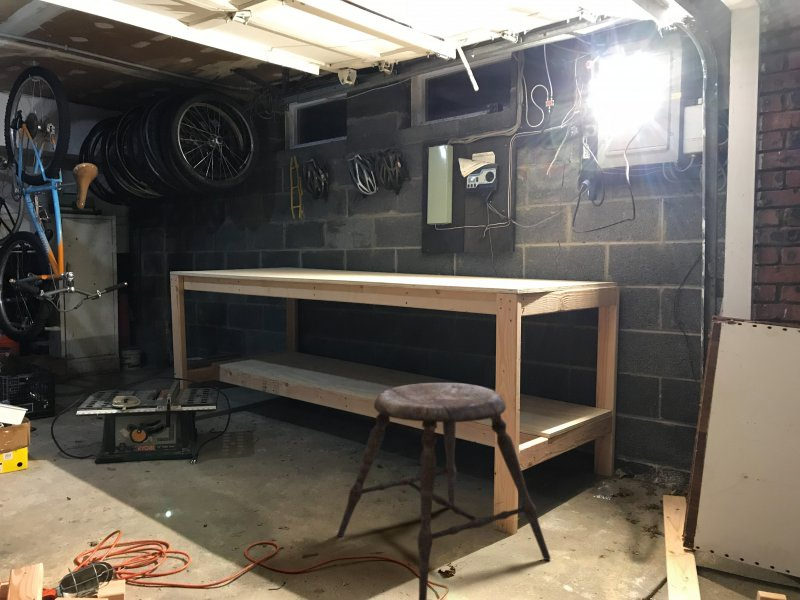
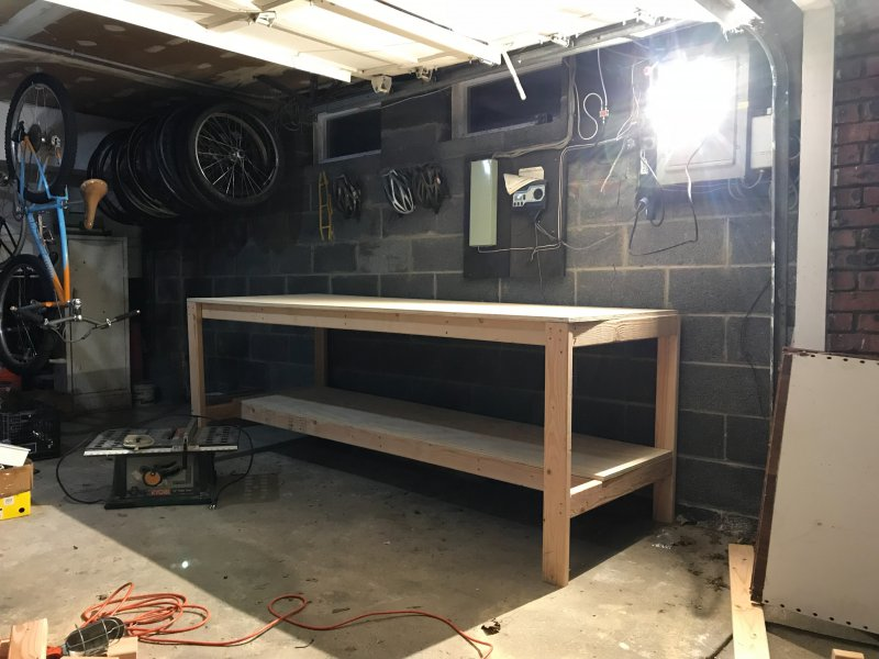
- stool (439, 471)
